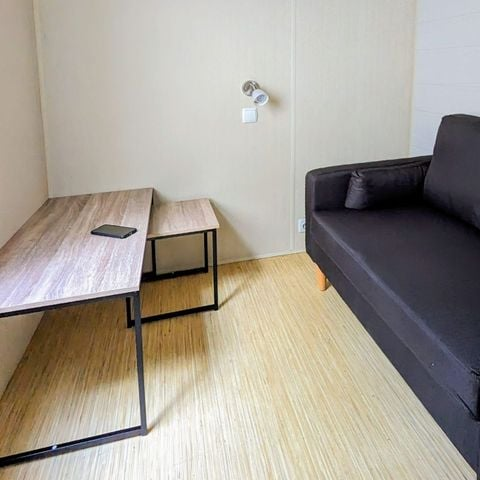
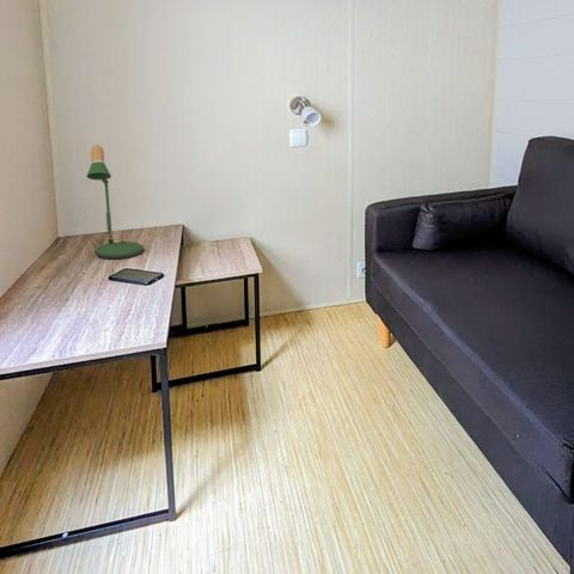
+ desk lamp (108, 201)
